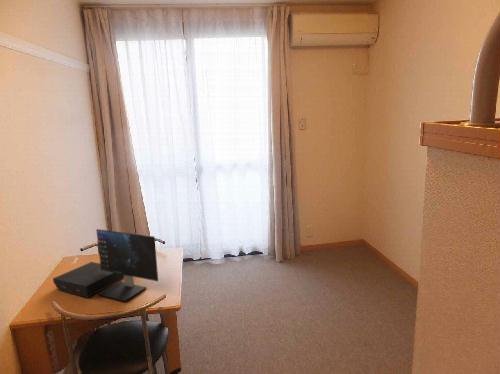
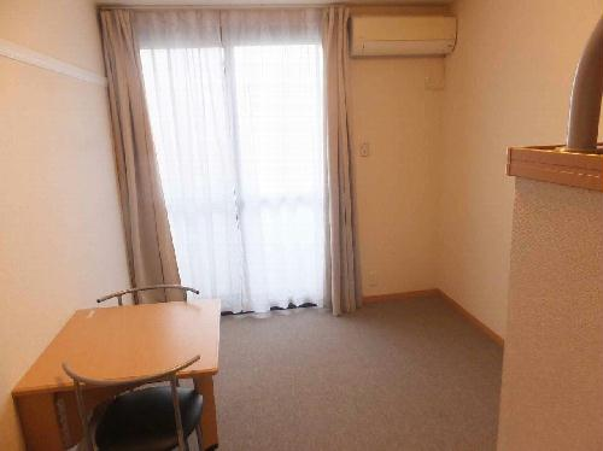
- computer monitor (108, 261)
